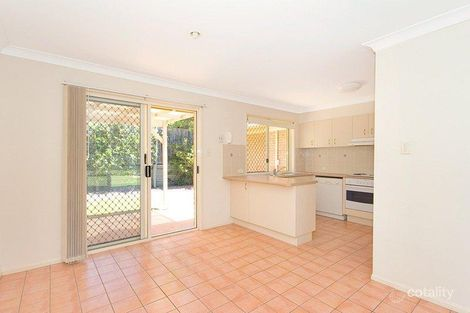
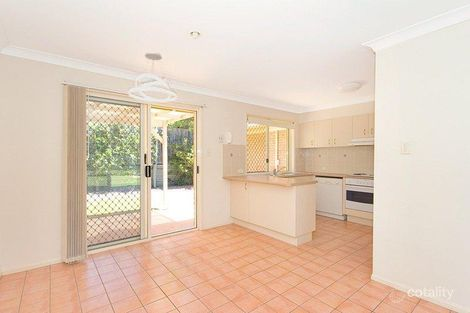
+ pendant light (153, 76)
